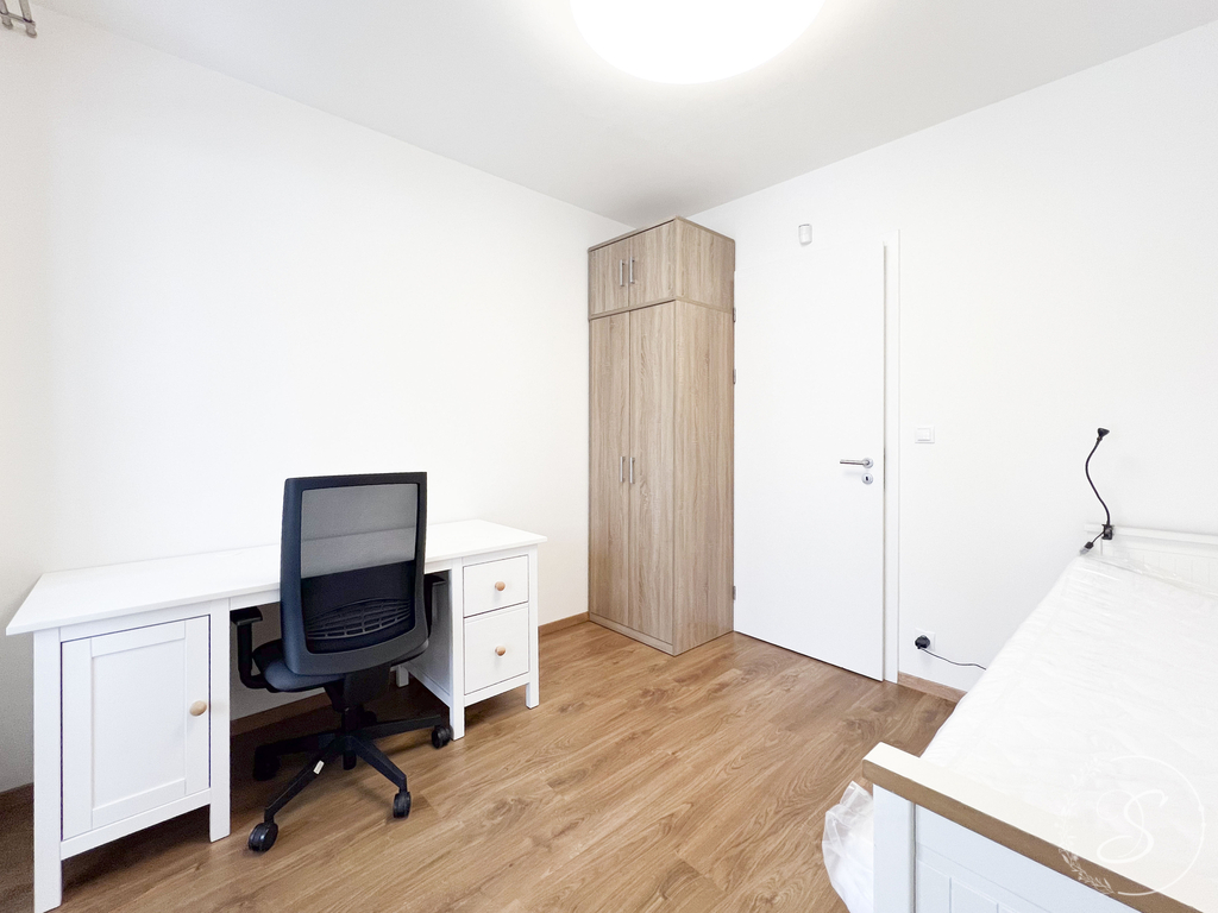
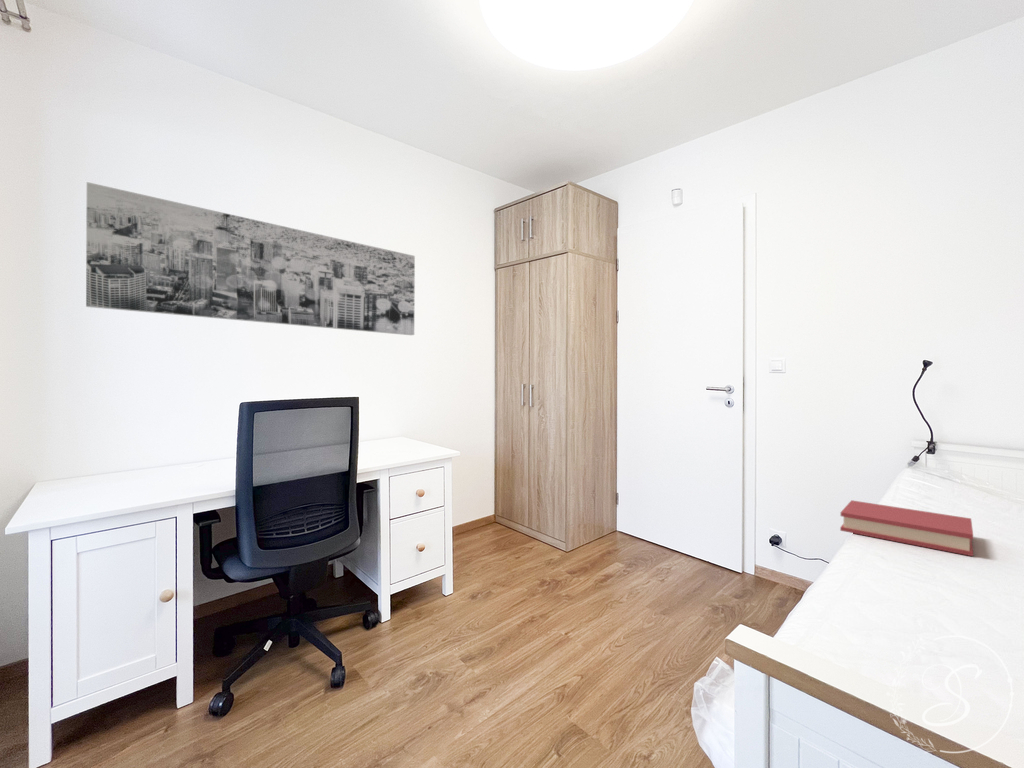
+ wall art (285, 275)
+ hardback book (904, 524)
